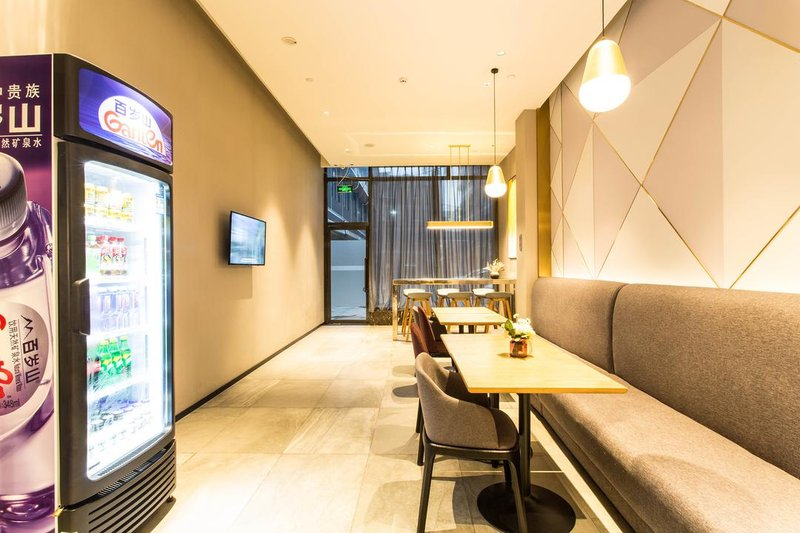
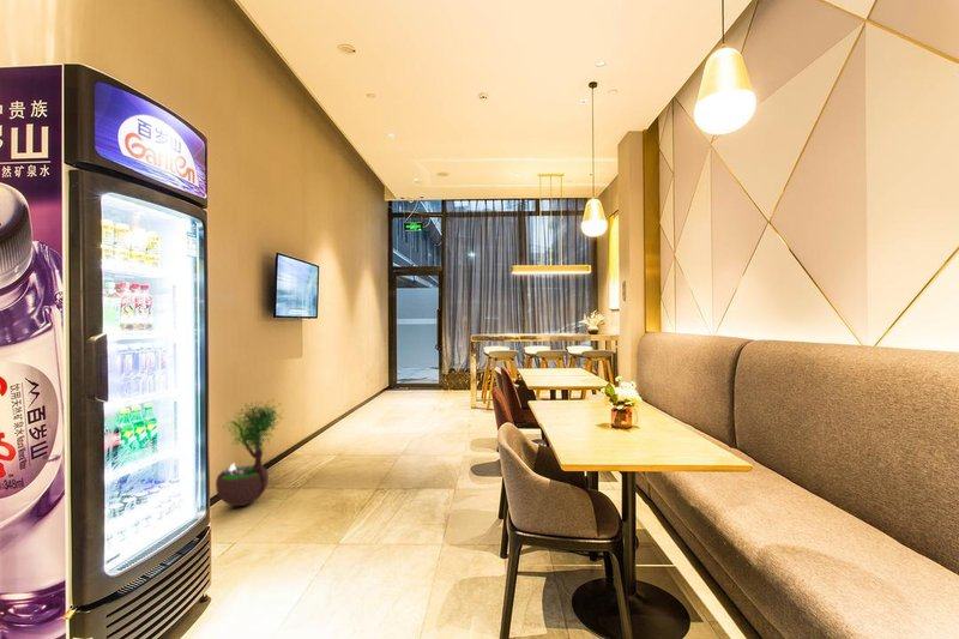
+ potted tree (249, 450)
